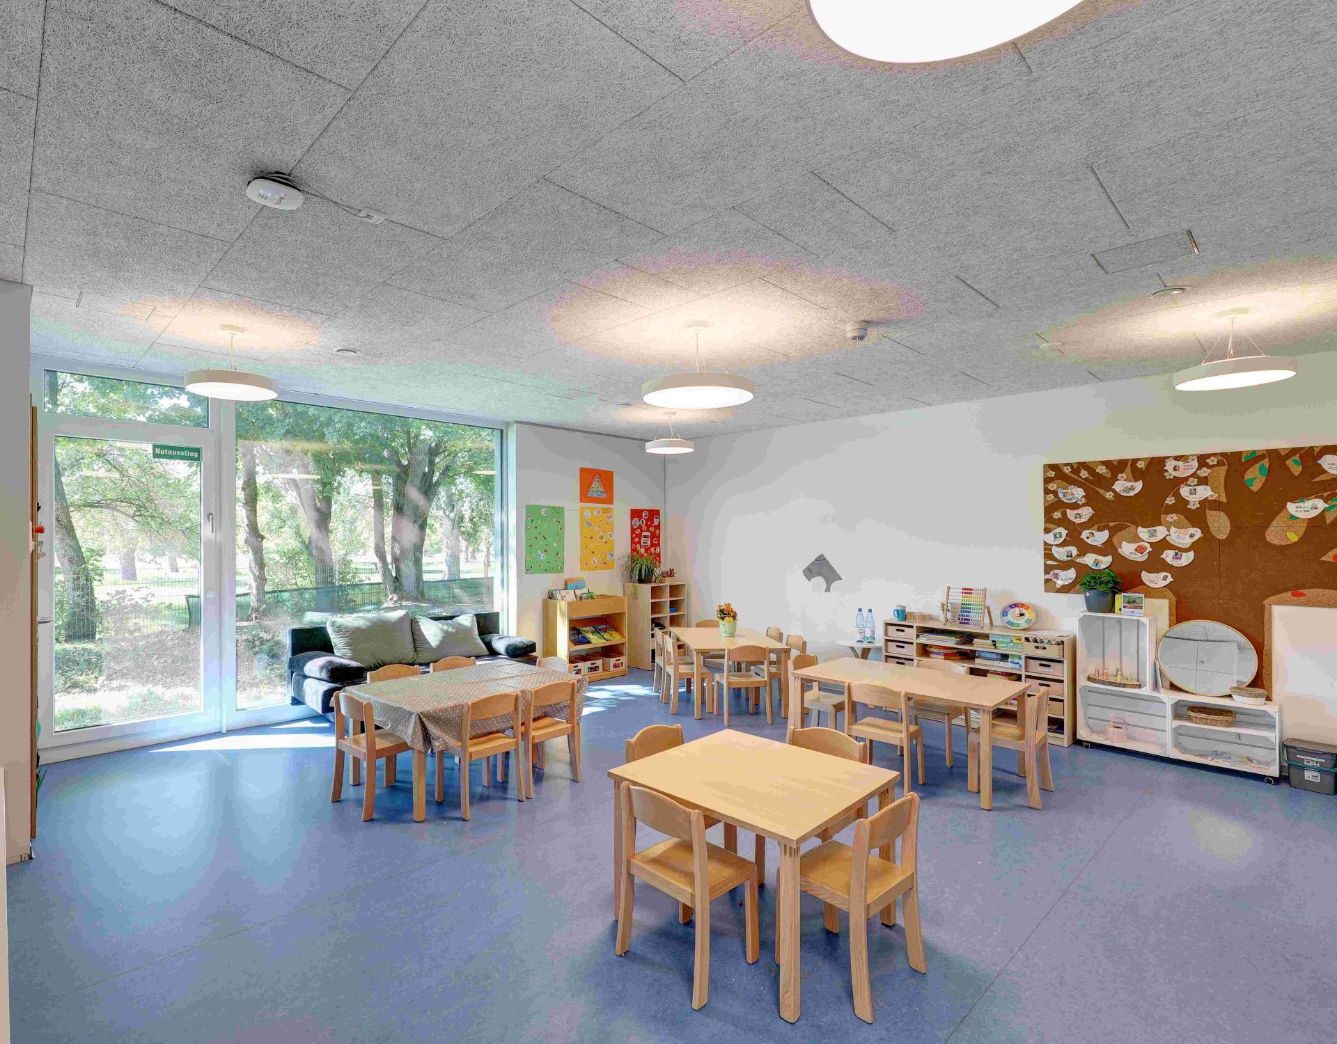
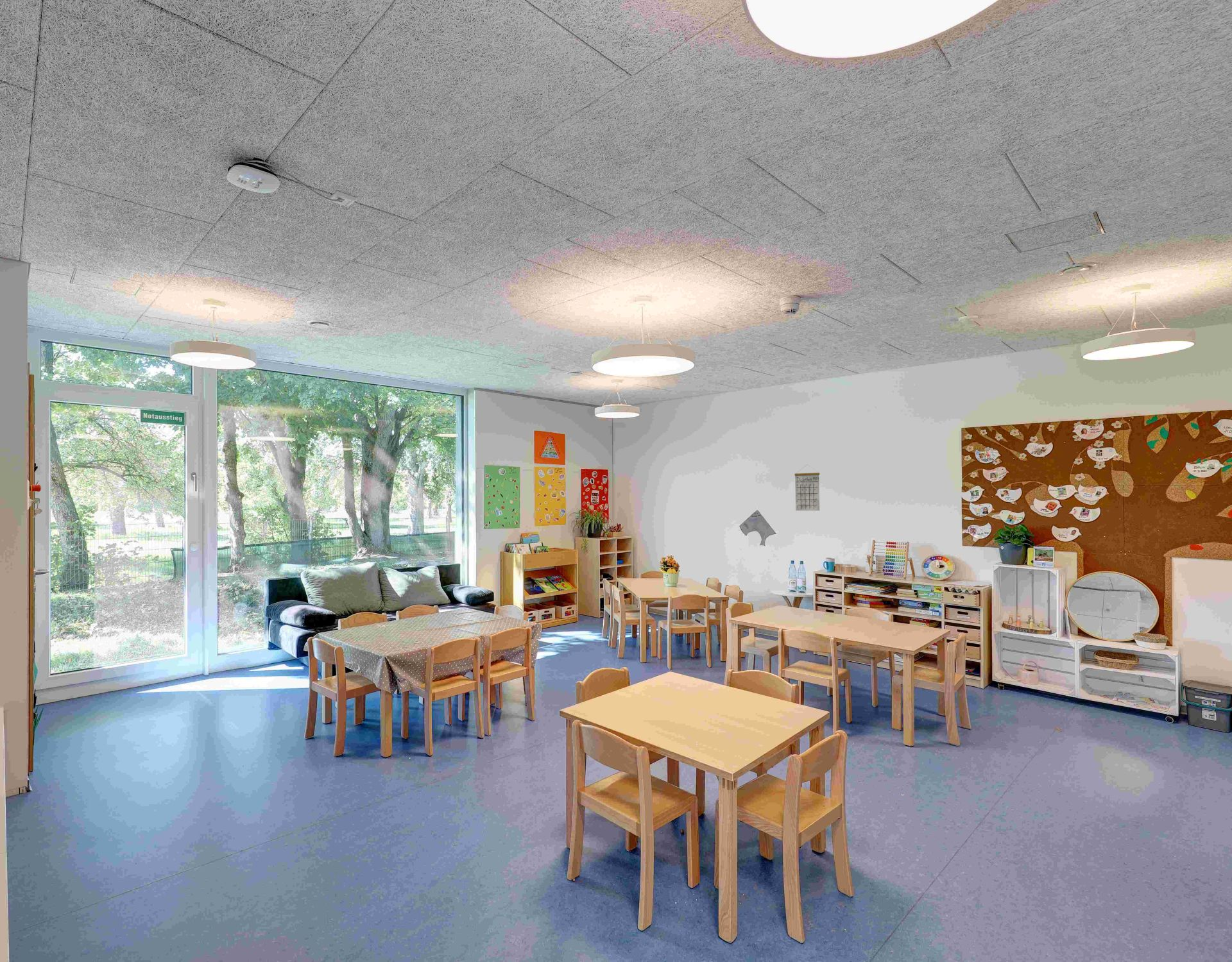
+ calendar (807, 487)
